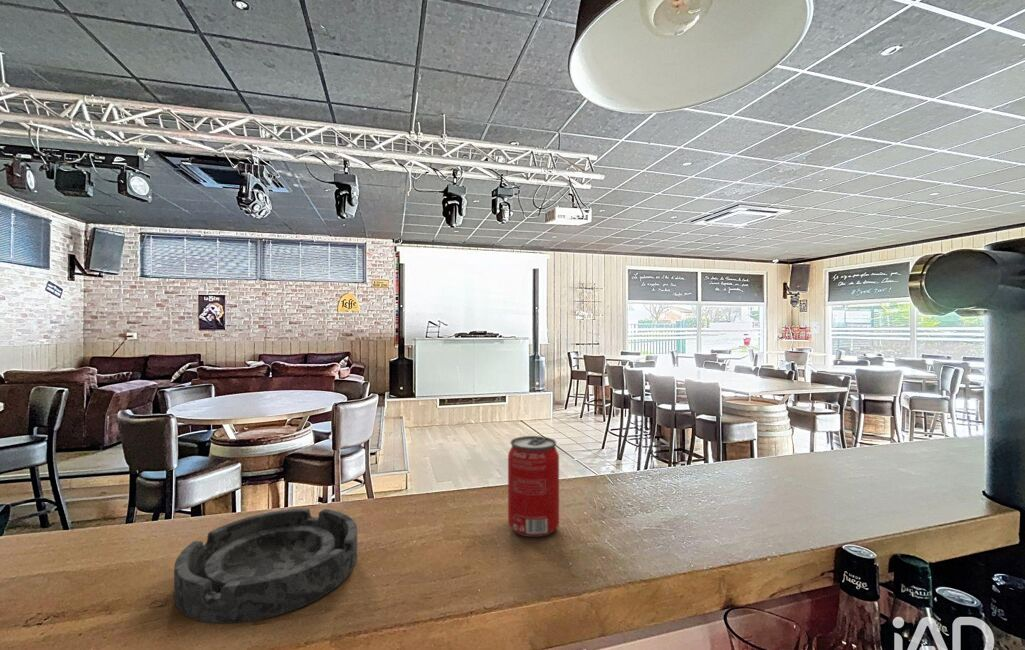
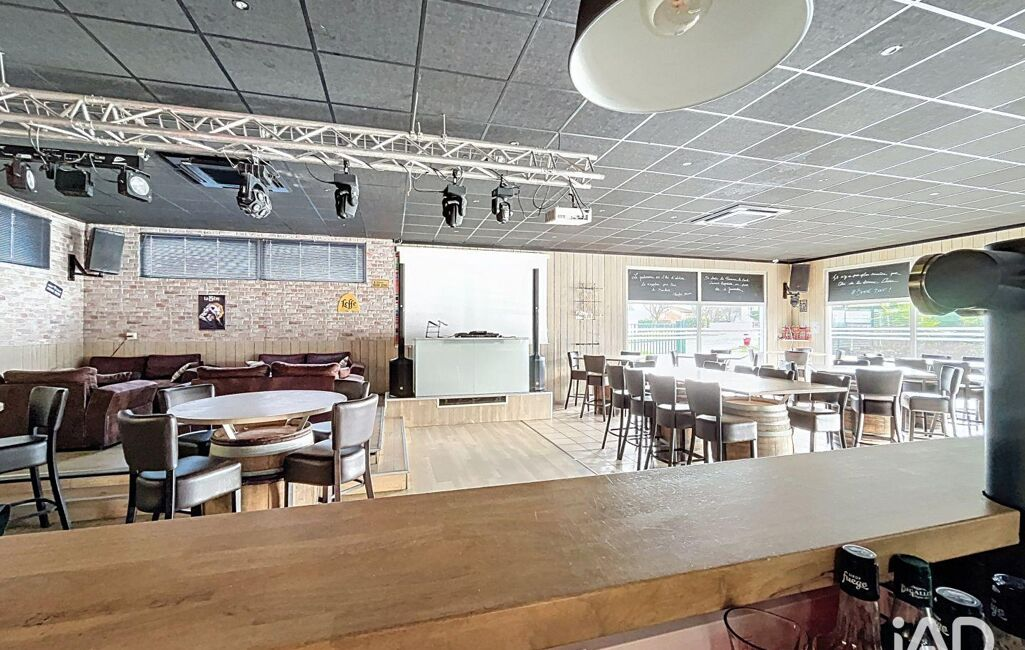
- beverage can (533, 484)
- ashtray (273, 556)
